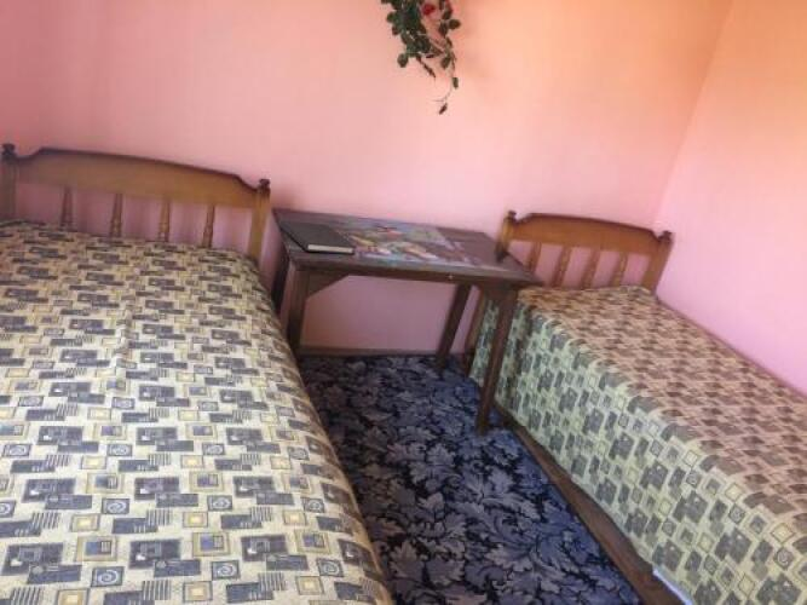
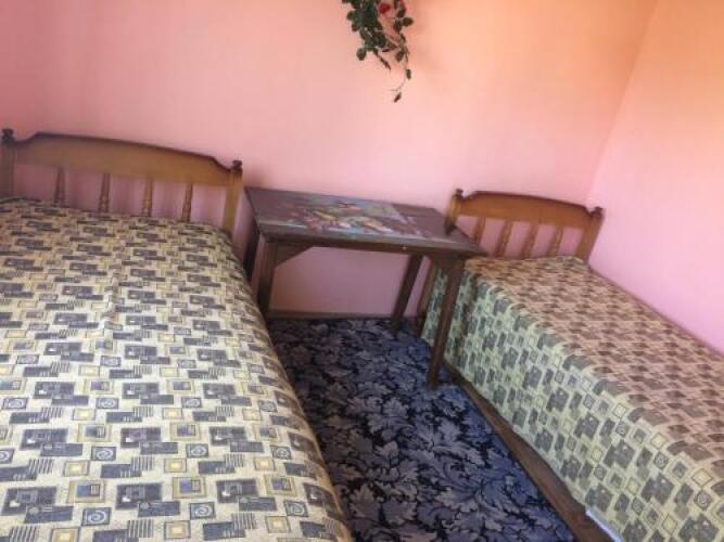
- diary (317, 236)
